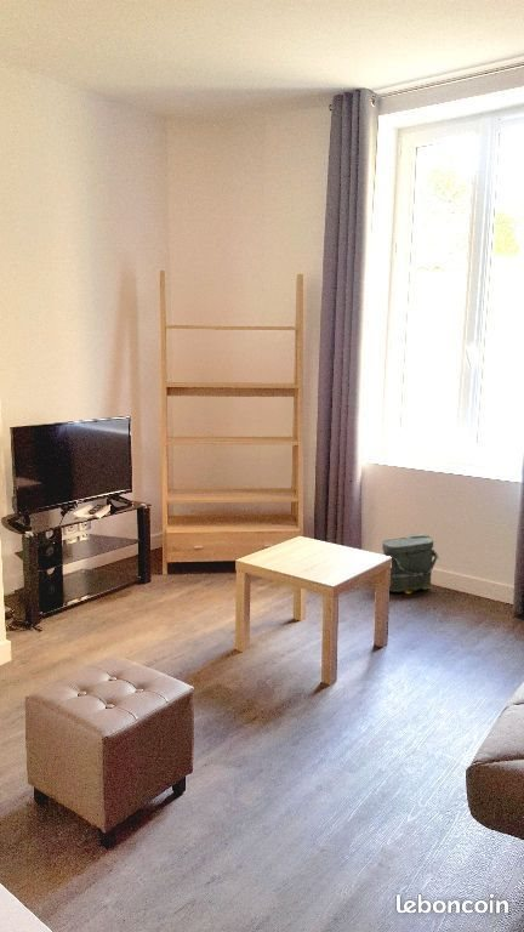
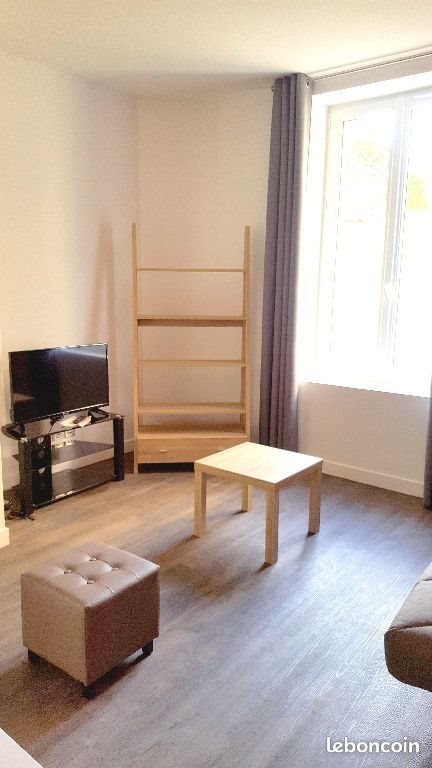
- bag (409, 564)
